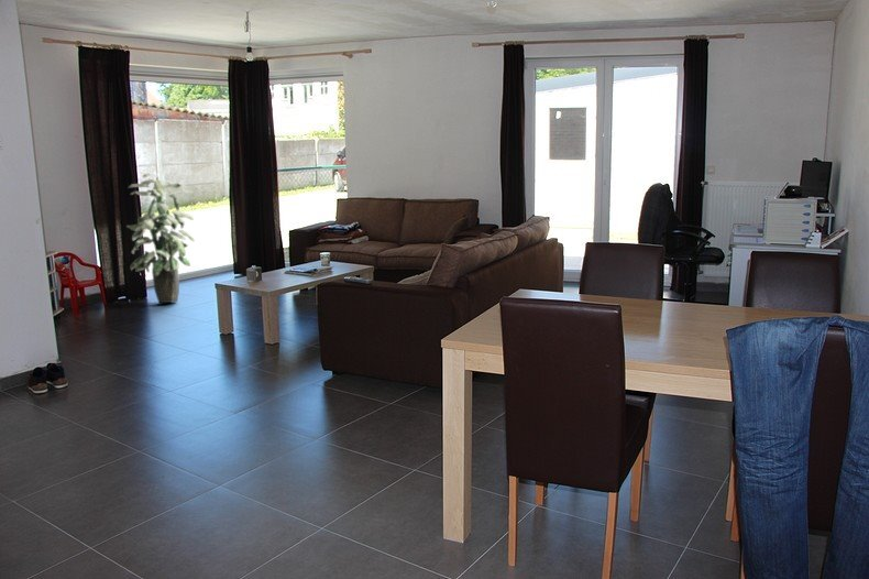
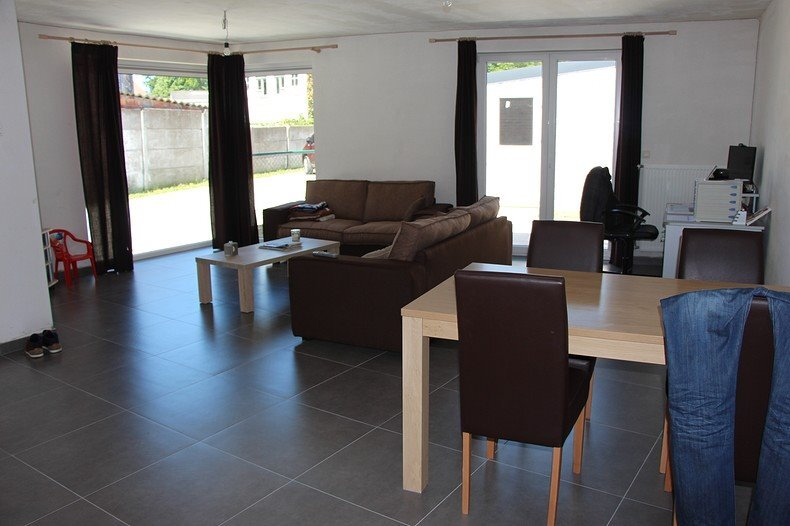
- indoor plant (160, 239)
